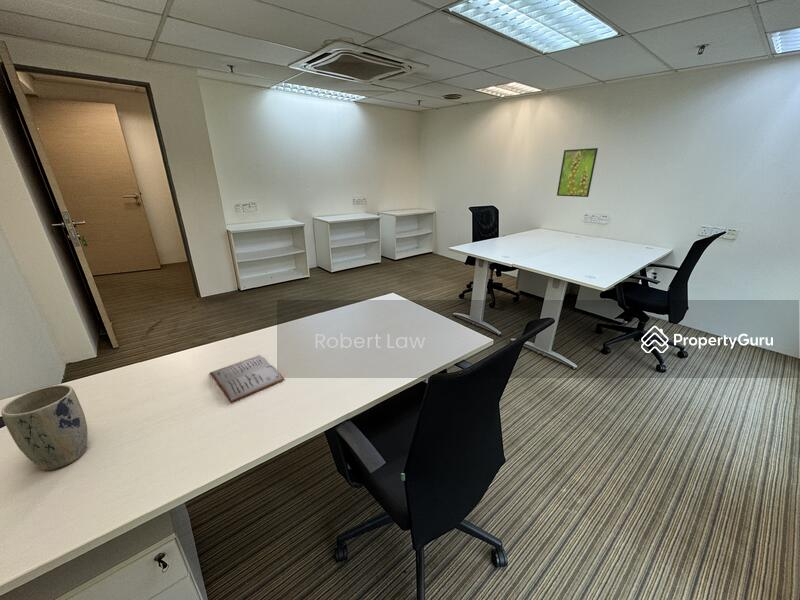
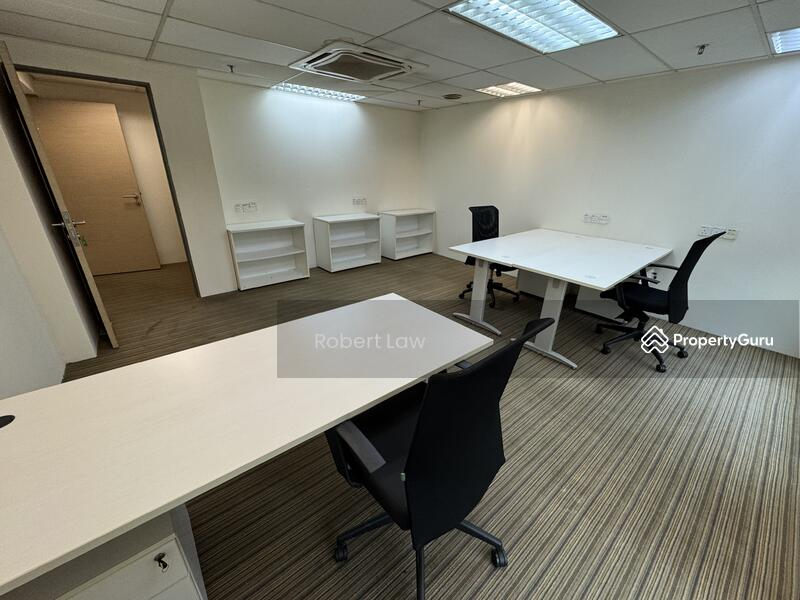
- plant pot (52, 428)
- diary (246, 373)
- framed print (576, 173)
